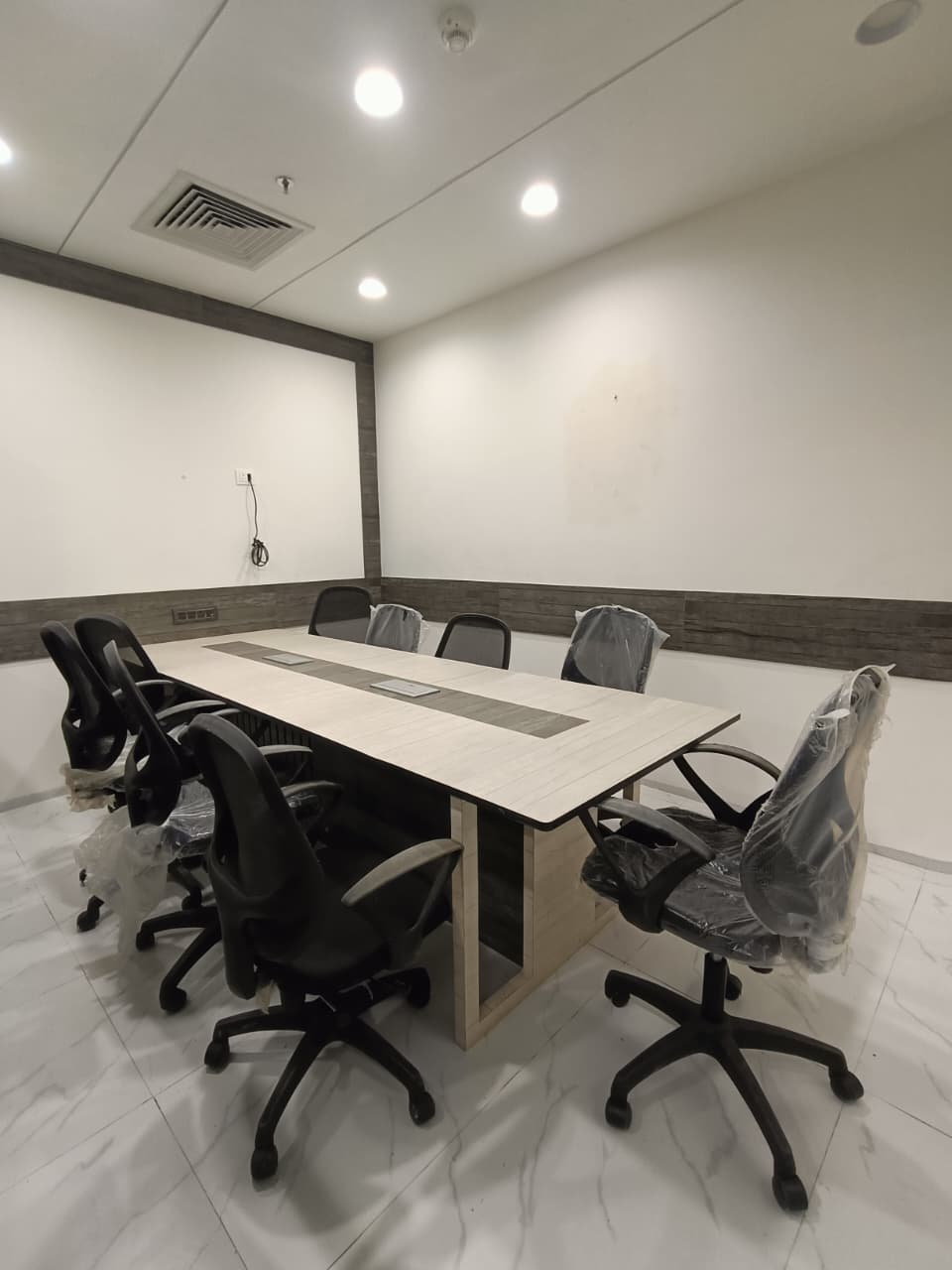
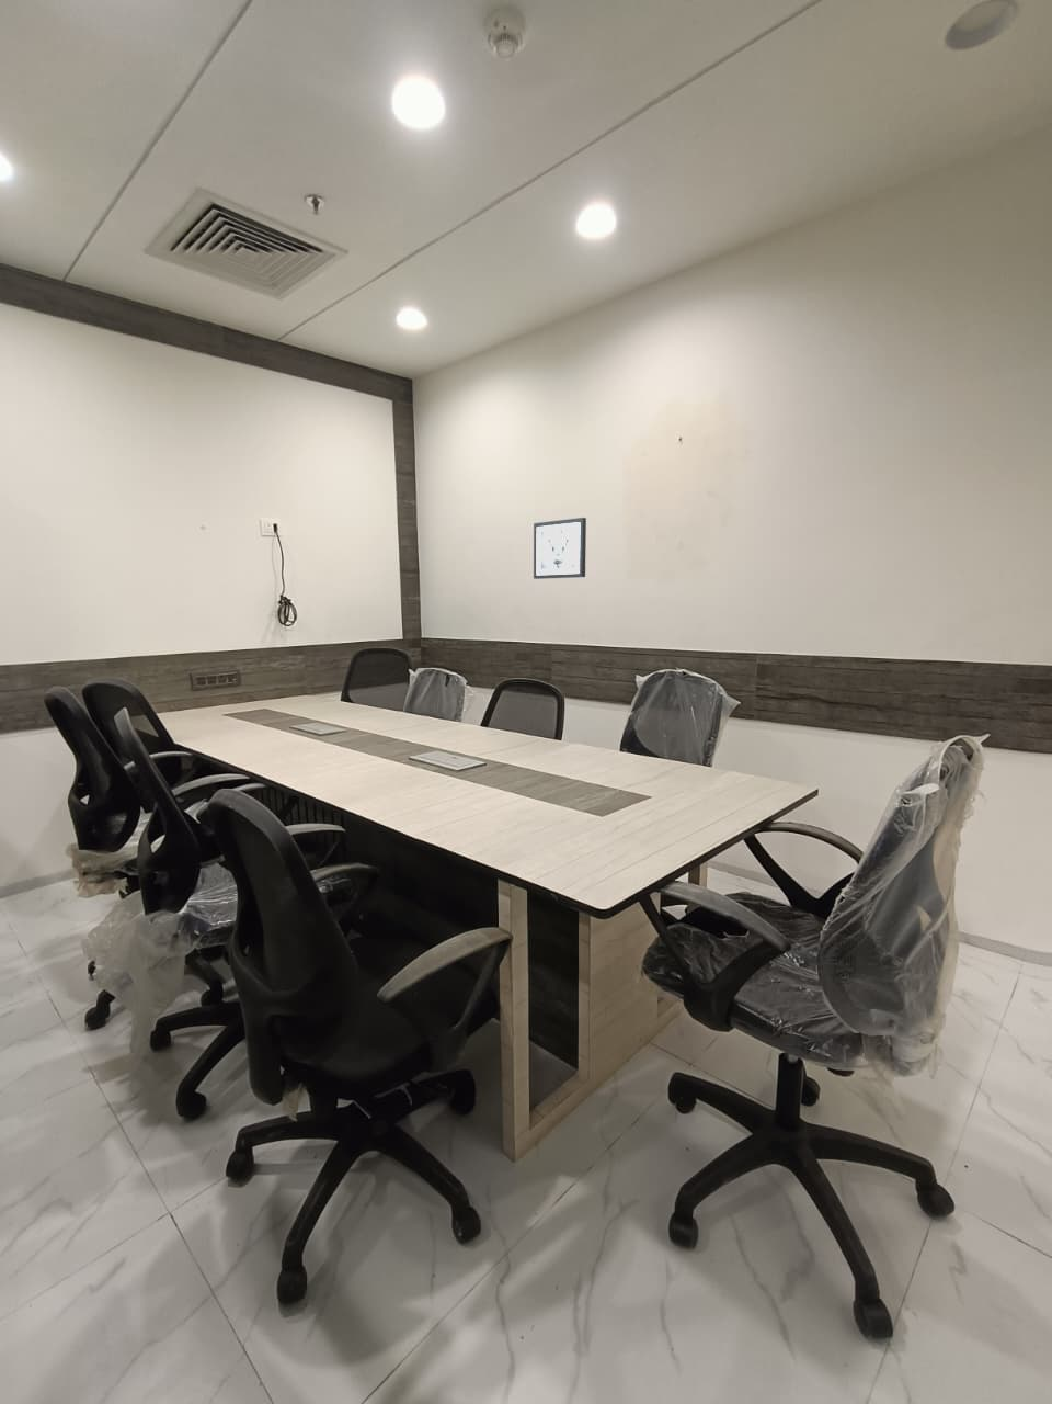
+ wall art (559, 549)
